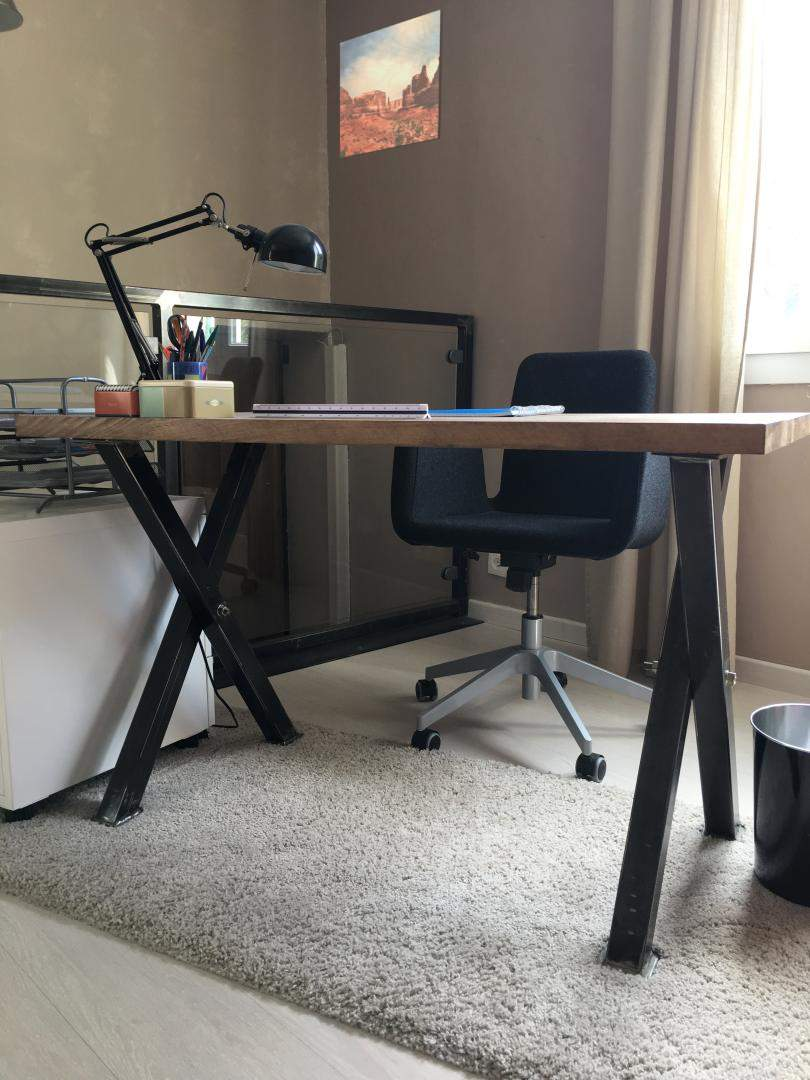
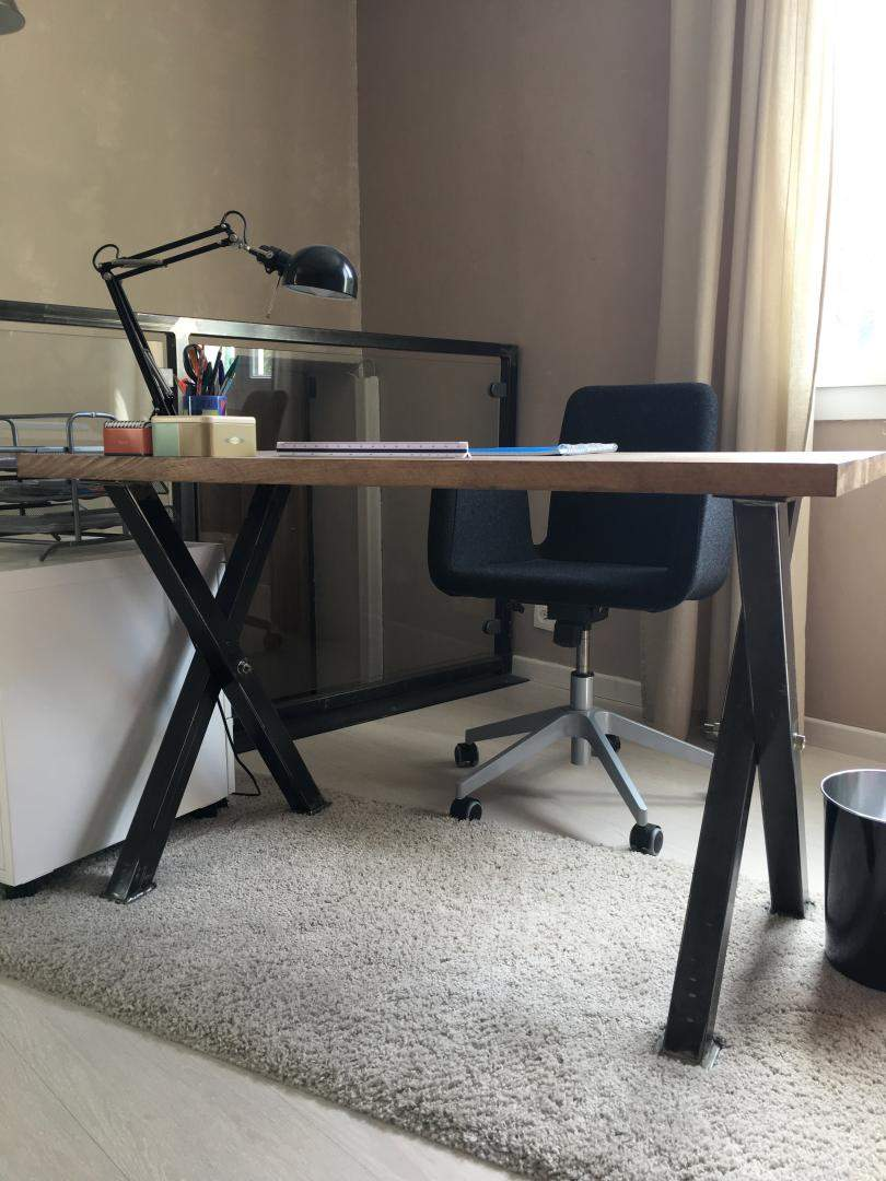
- wall art (388, 88)
